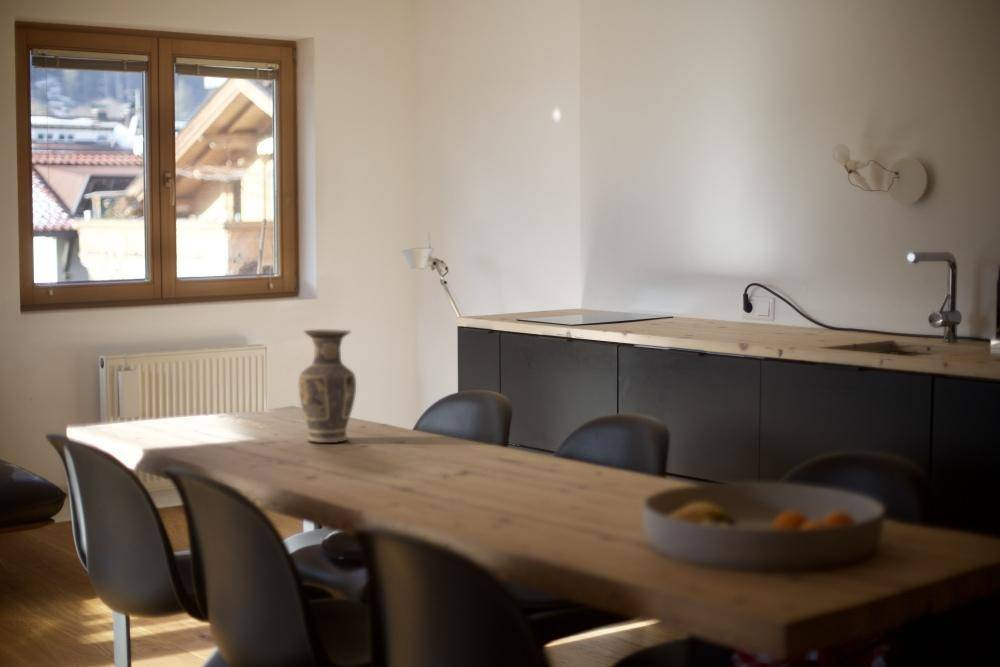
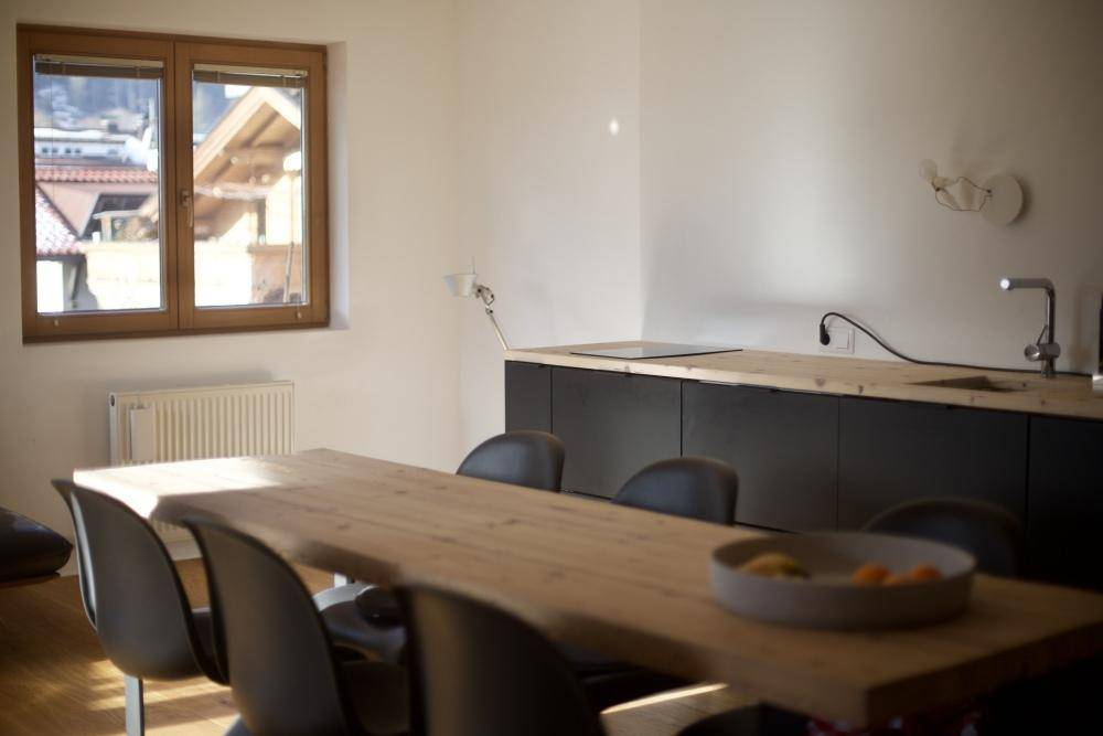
- vase (327, 385)
